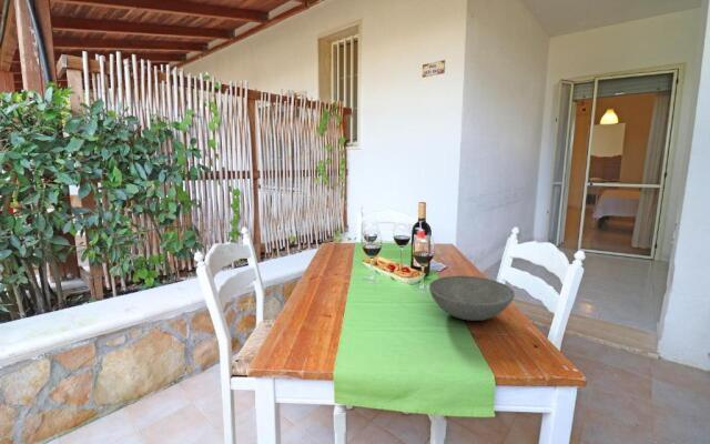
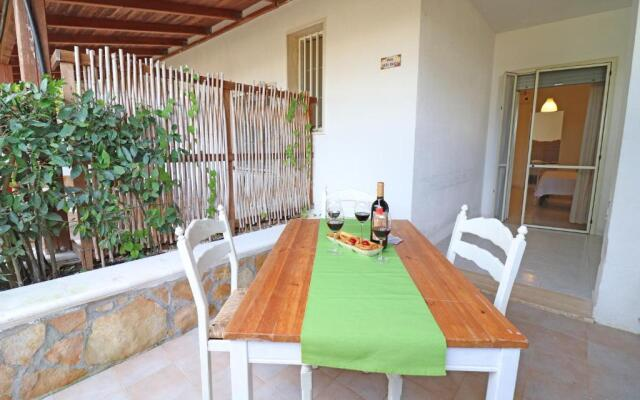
- bowl (469, 301)
